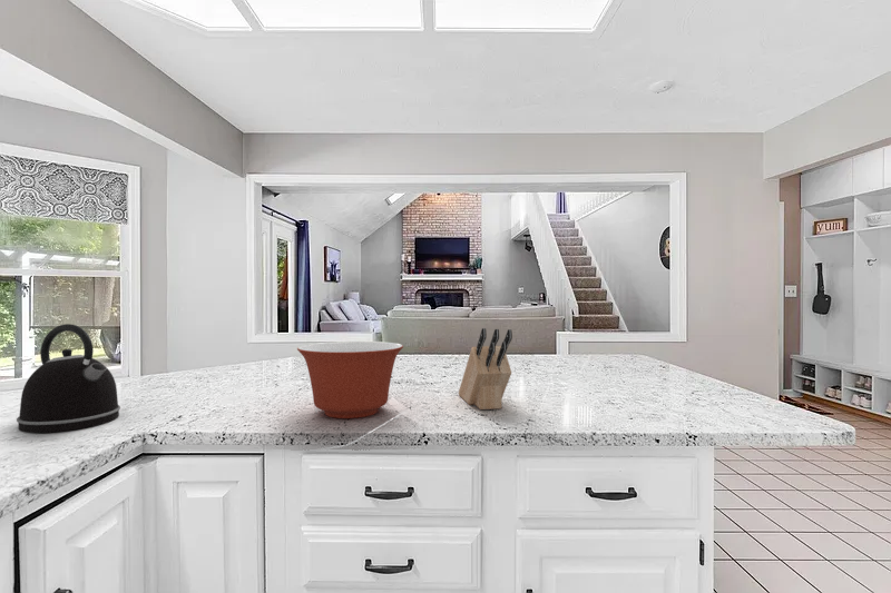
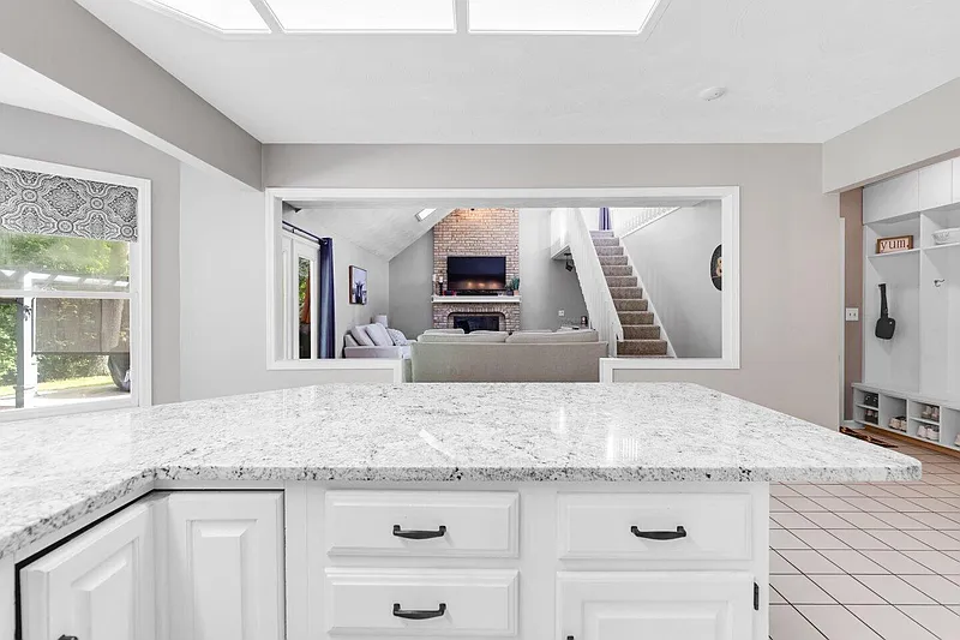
- kettle (70, 373)
- knife block (484, 365)
- mixing bowl (351, 378)
